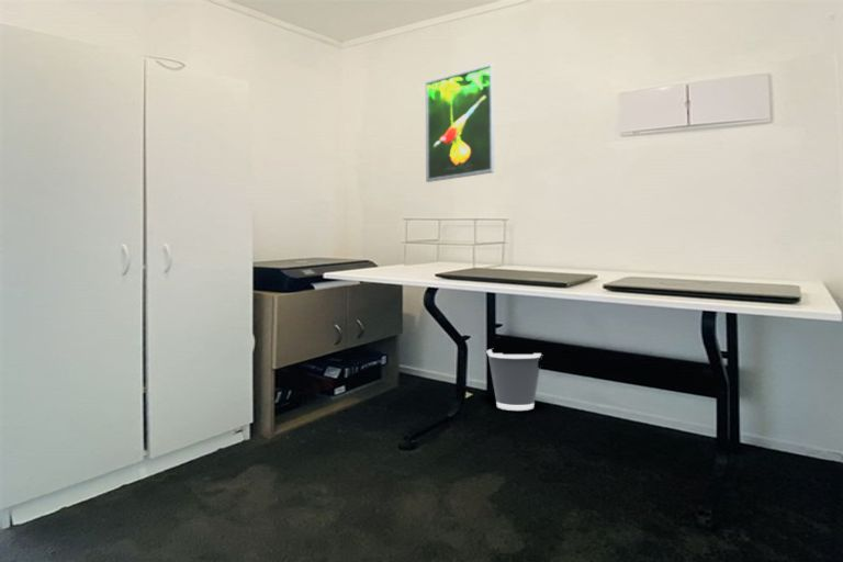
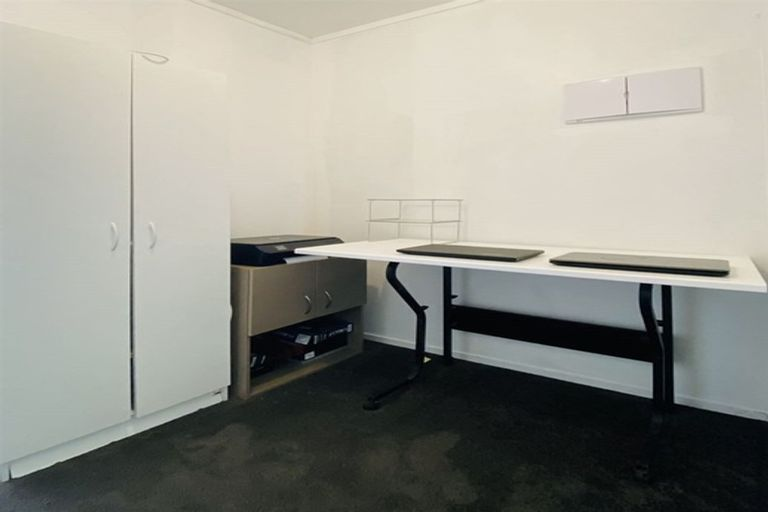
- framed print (458, 125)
- wastebasket (515, 379)
